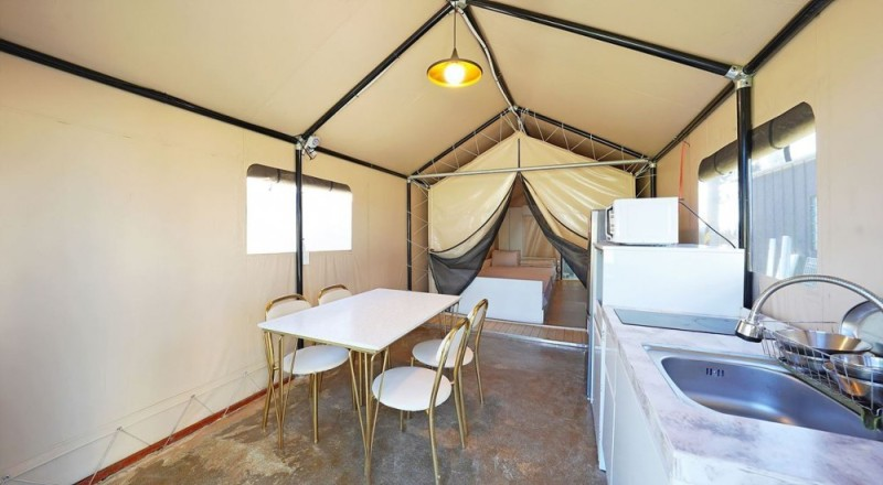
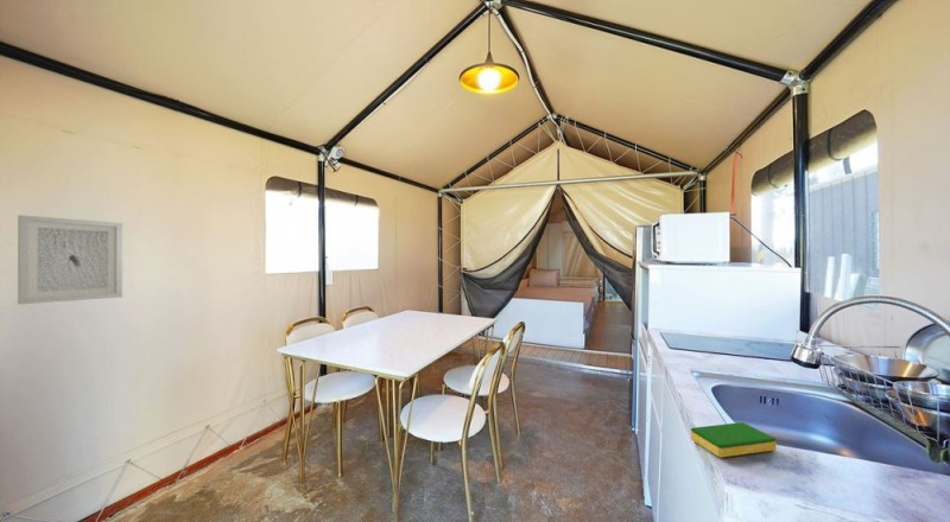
+ wall art (75, 260)
+ dish sponge (732, 438)
